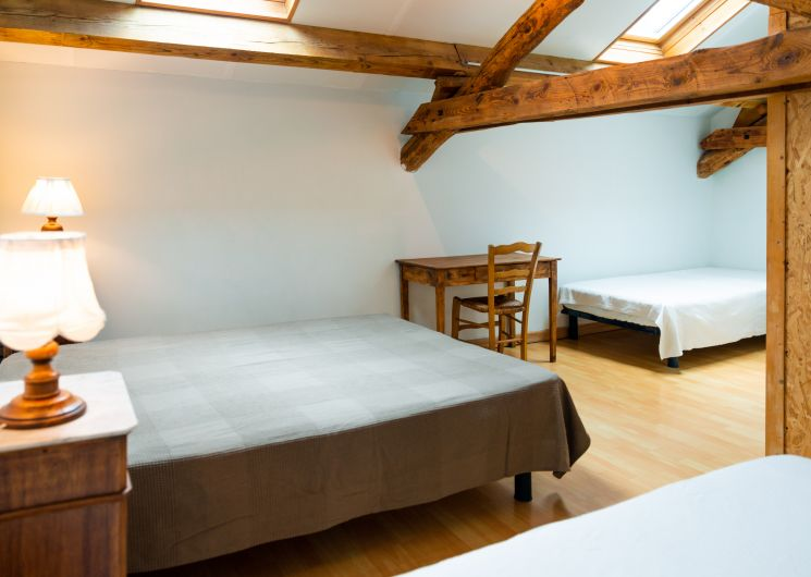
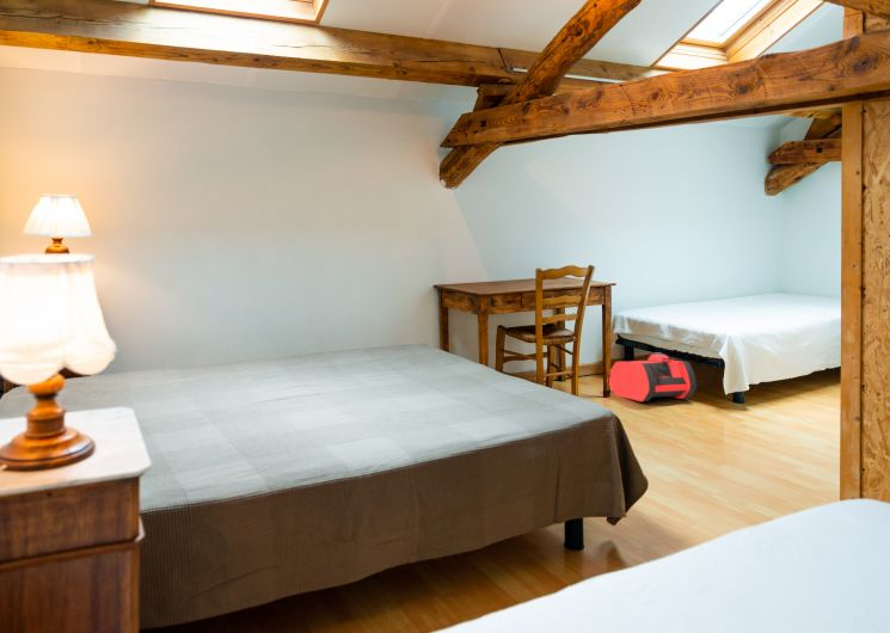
+ backpack (650, 375)
